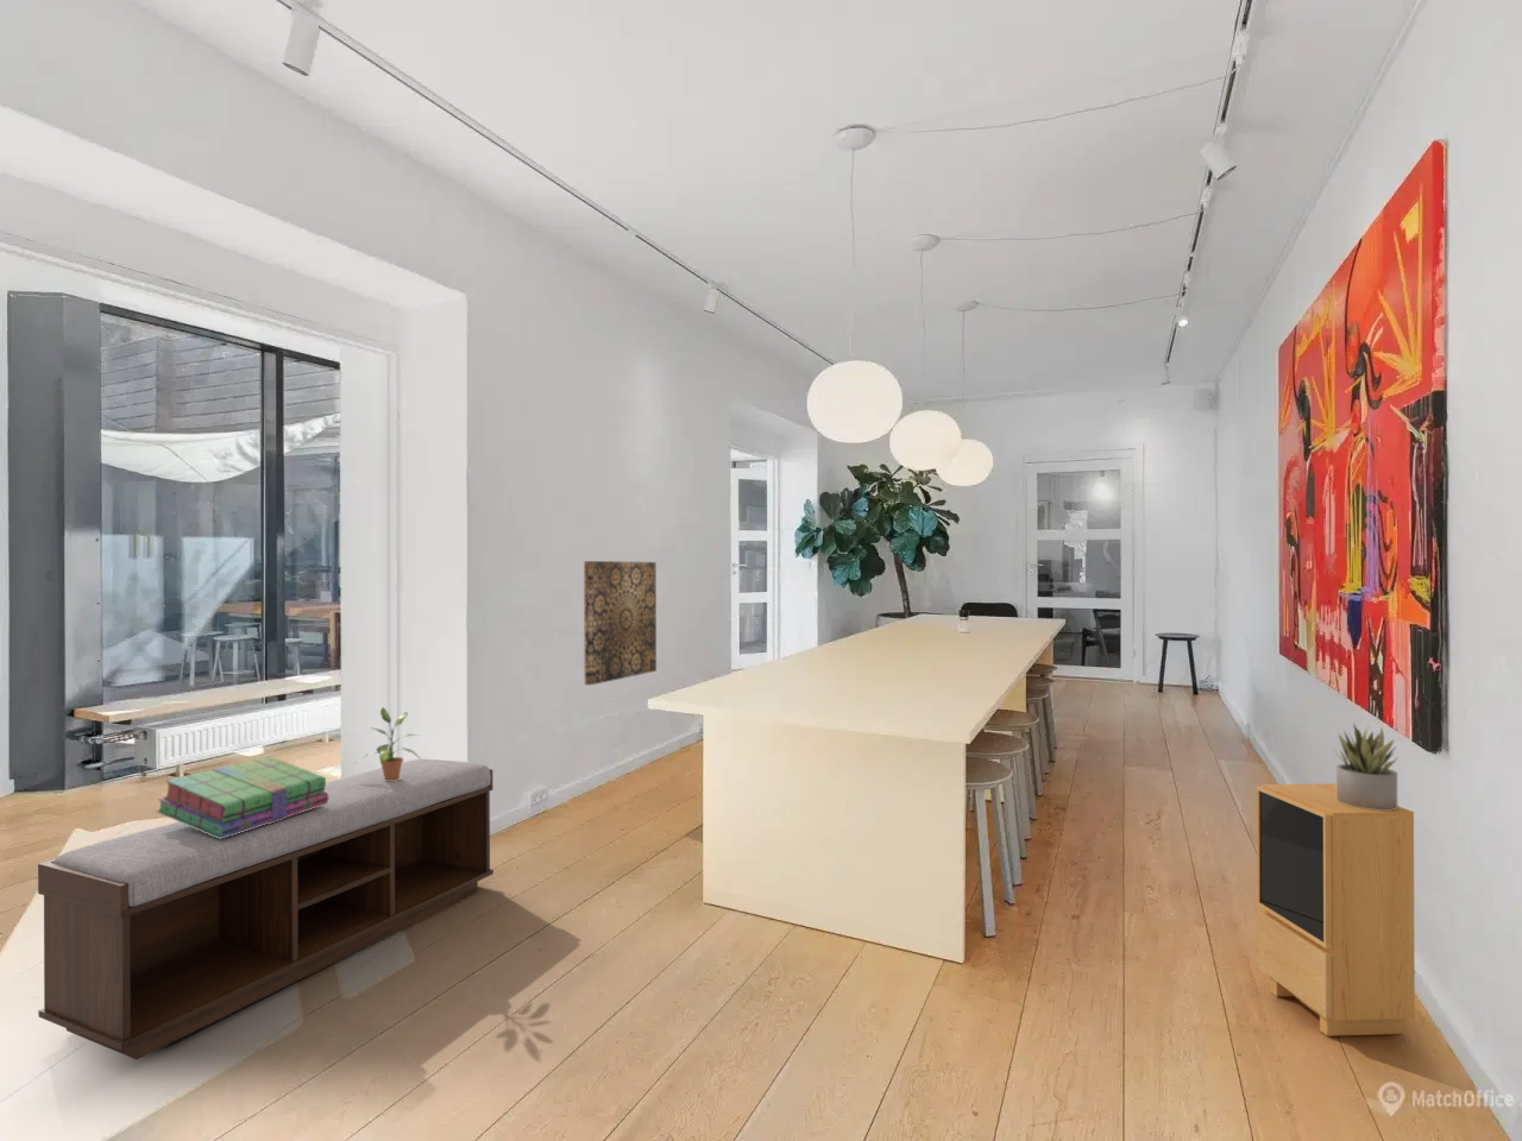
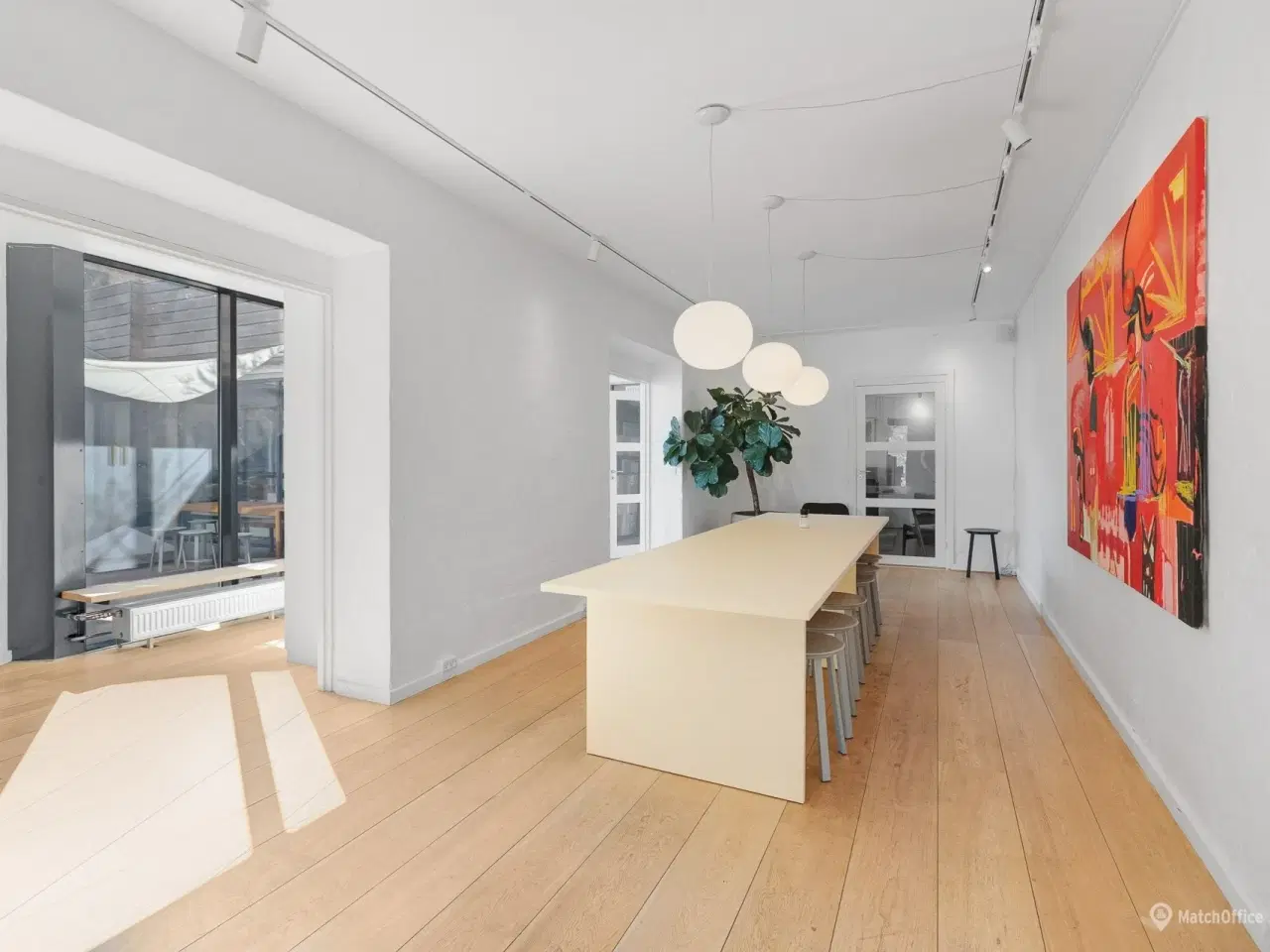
- stack of books (244, 799)
- succulent plant (1365, 763)
- speaker (1330, 905)
- bench (310, 873)
- wall art (622, 620)
- potted plant (383, 744)
